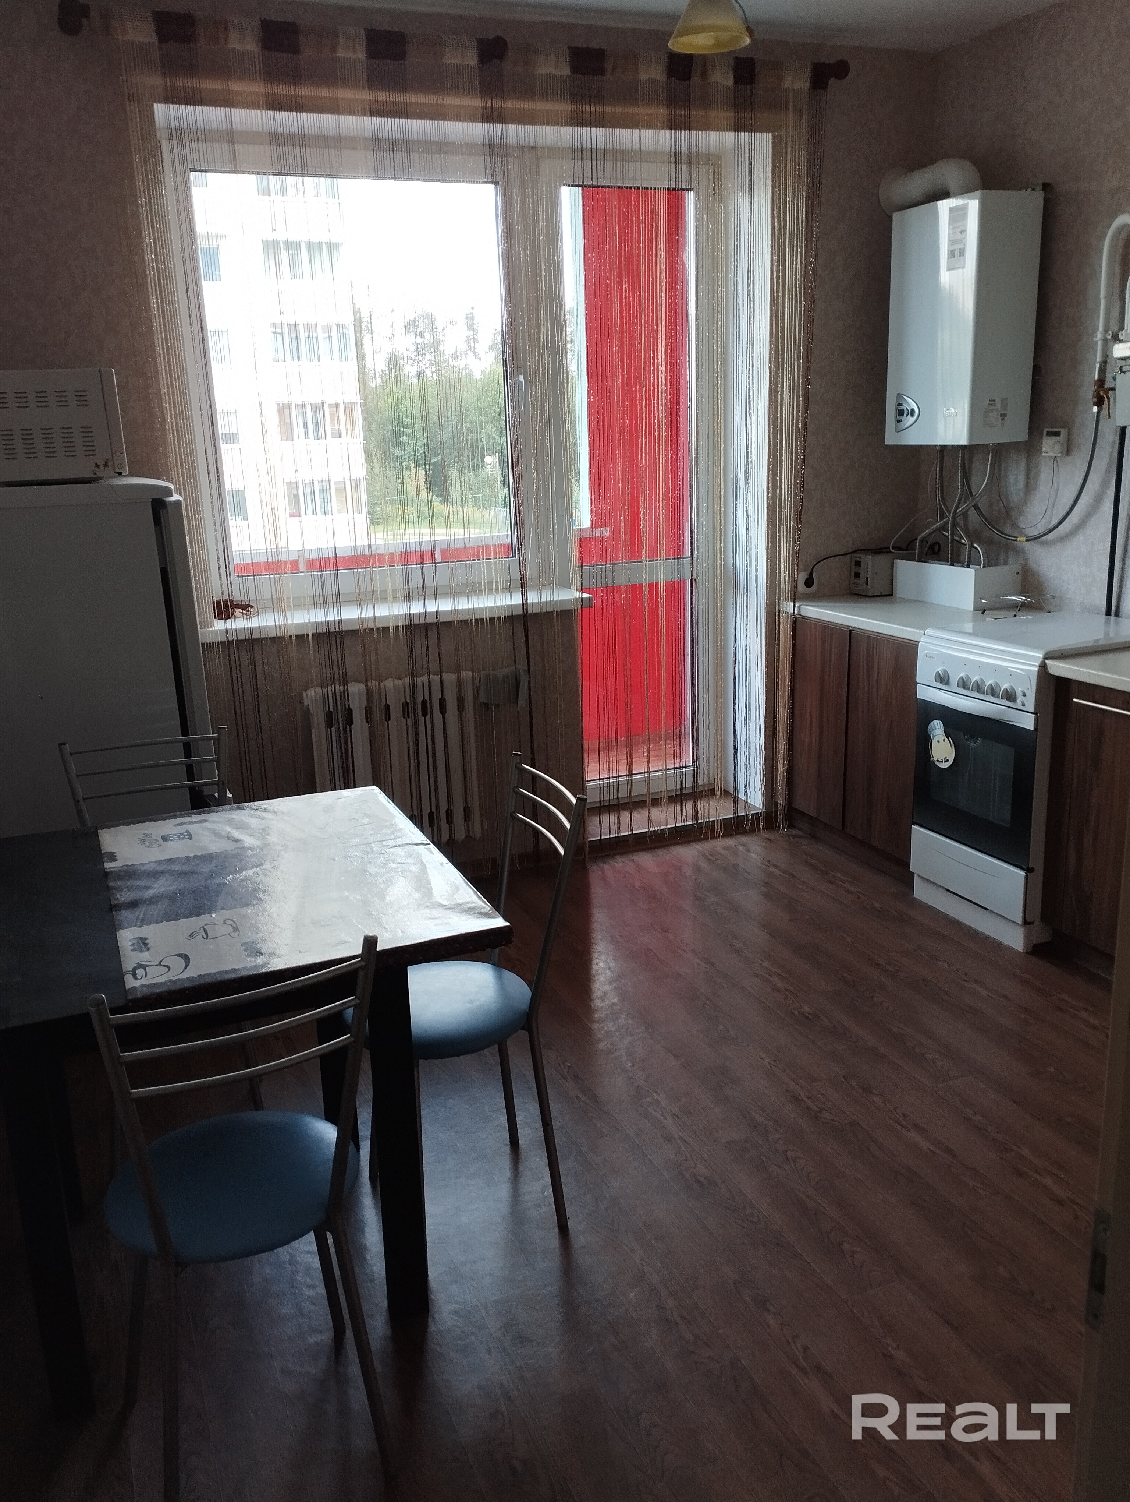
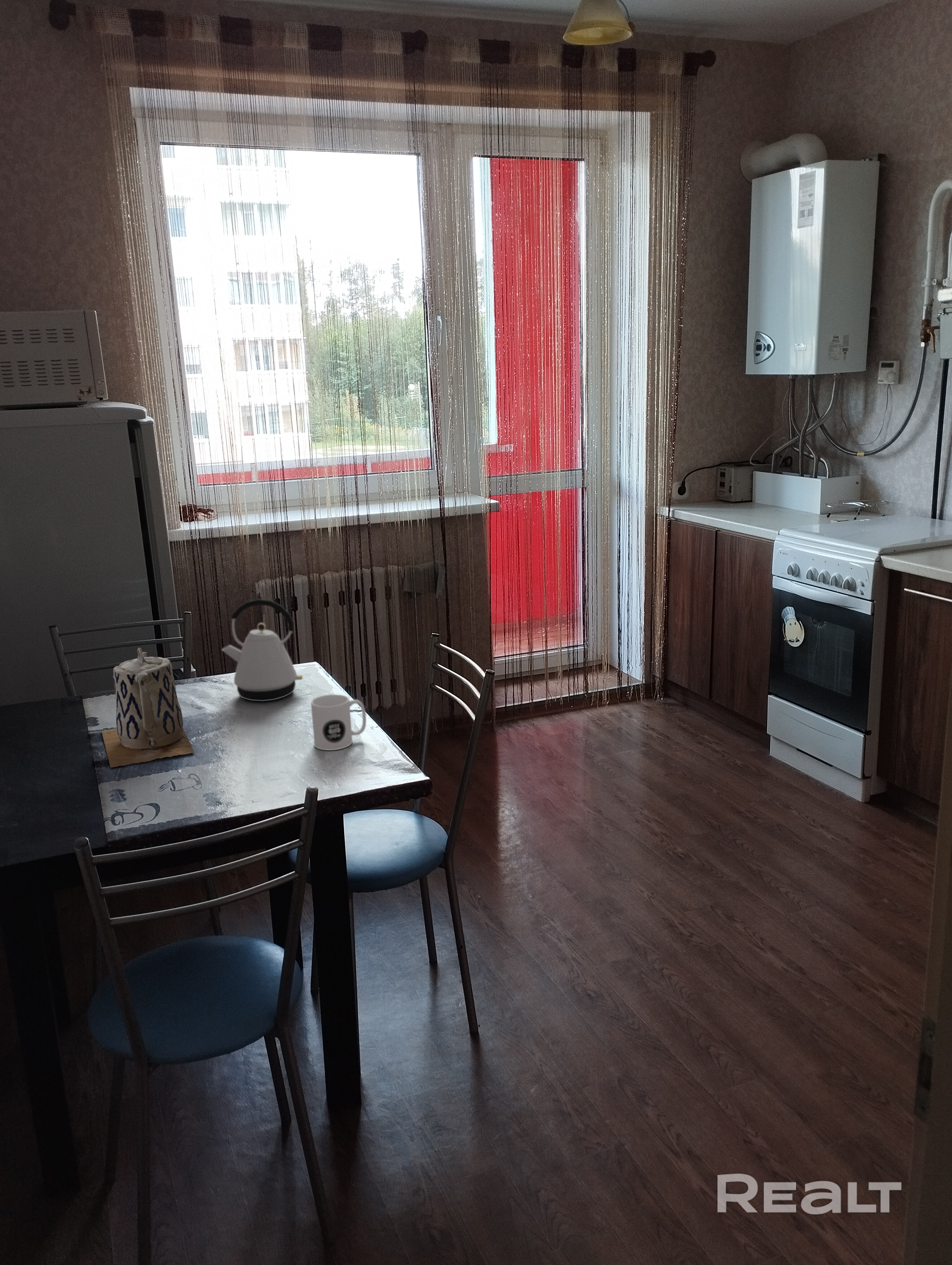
+ mug (340, 720)
+ kettle (261, 647)
+ teapot (140, 696)
